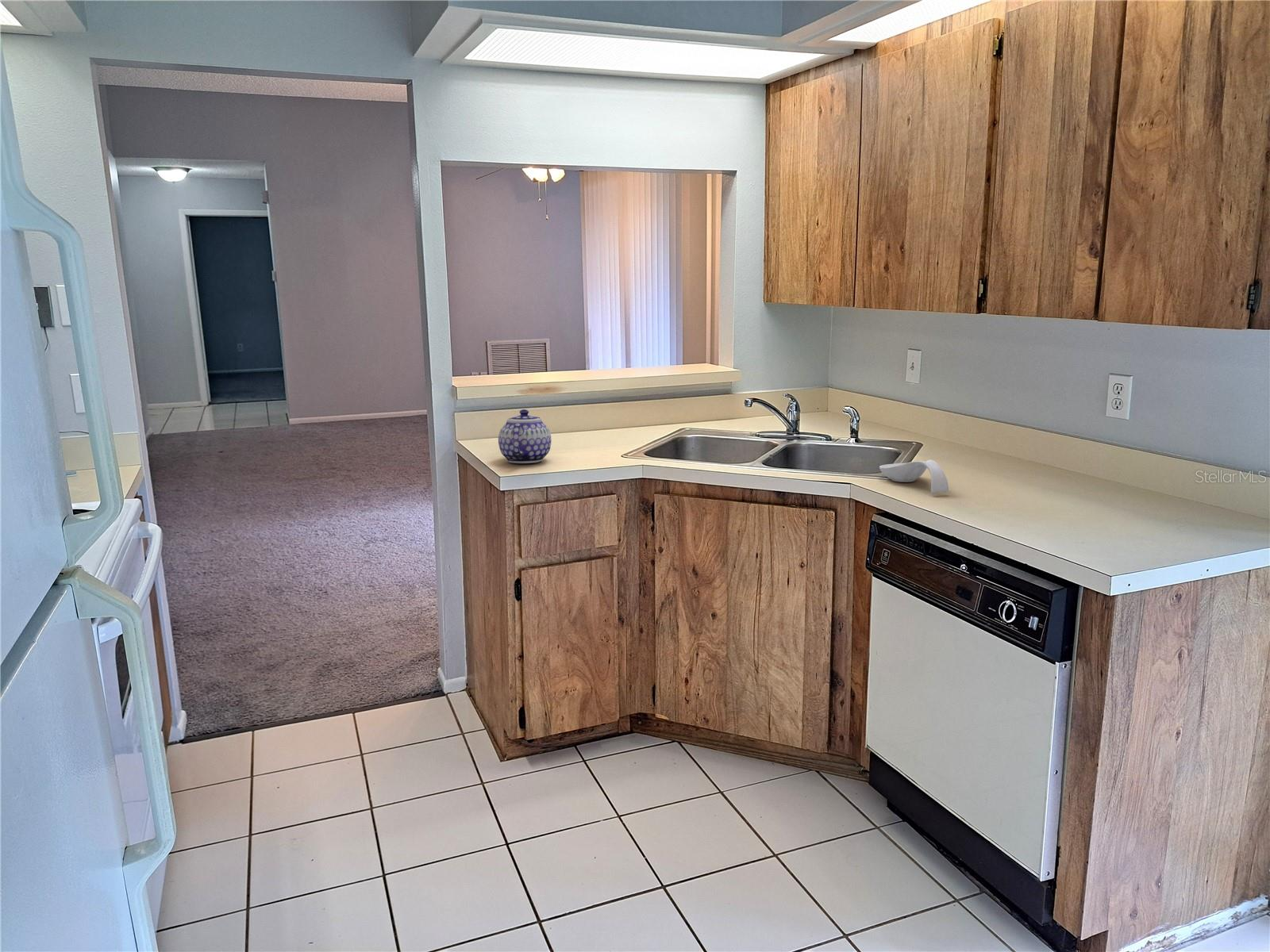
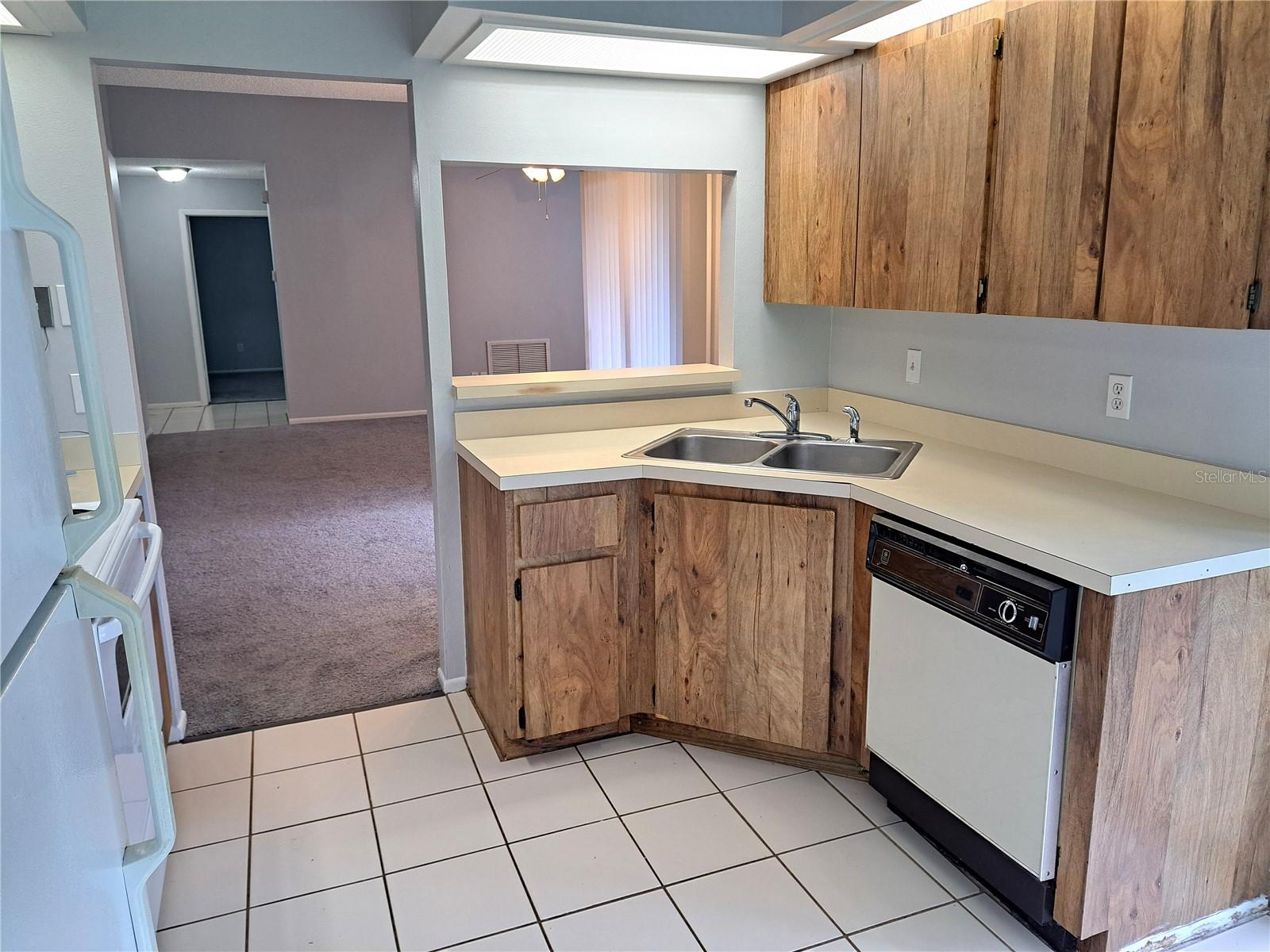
- teapot (525, 435)
- spoon rest (915, 470)
